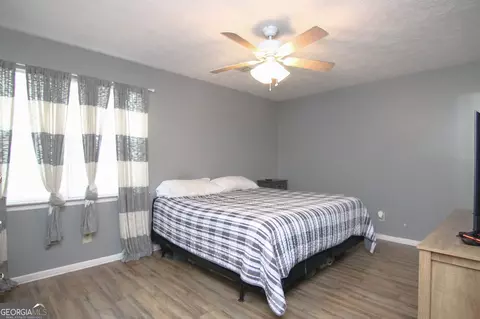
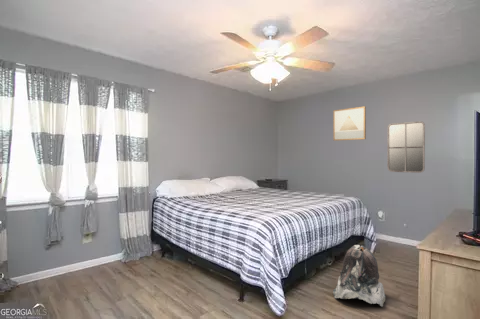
+ wall art (349, 124)
+ backpack (359, 271)
+ home mirror (405, 147)
